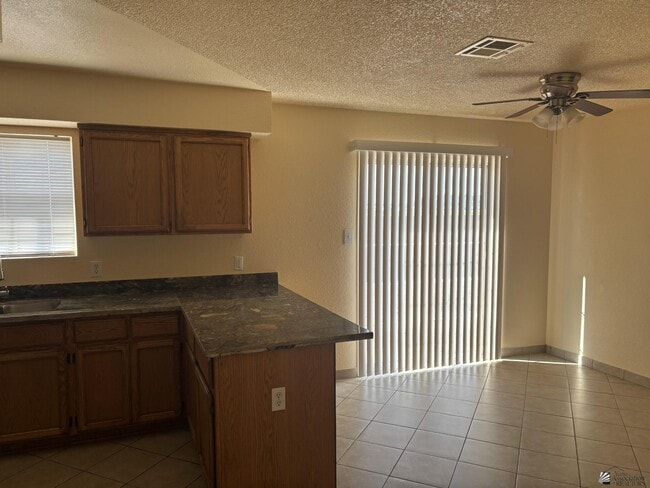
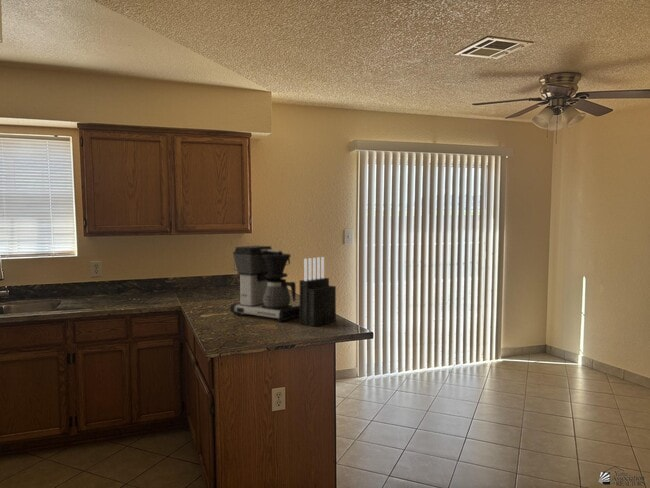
+ coffee maker (267, 281)
+ knife block (319, 290)
